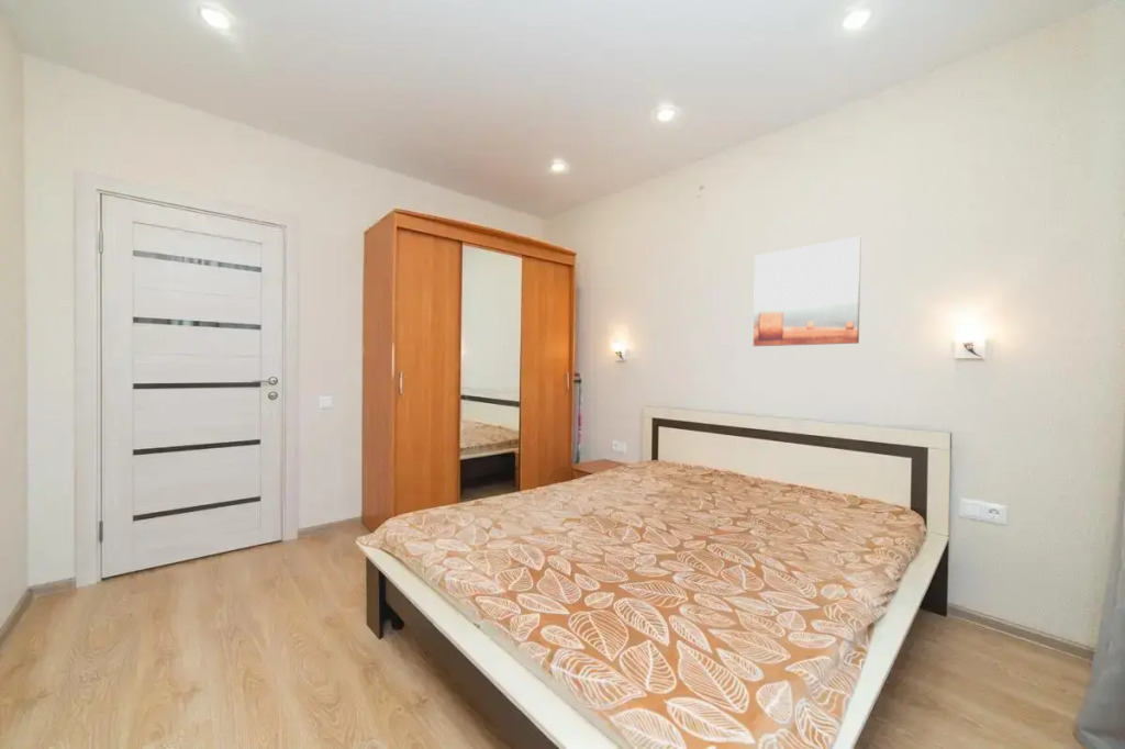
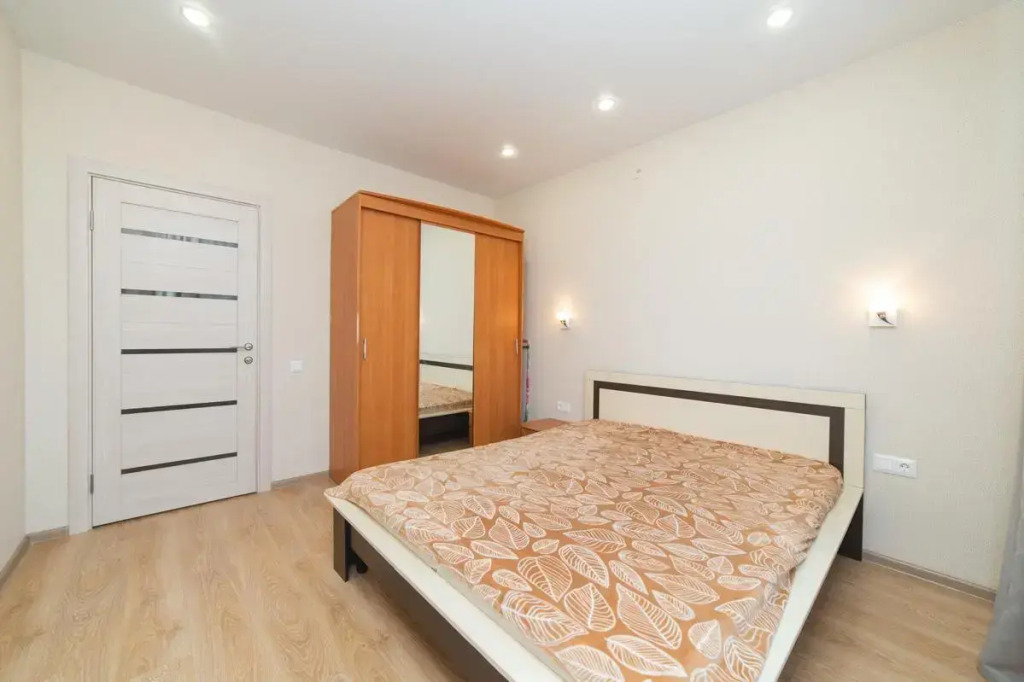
- wall art (802, 295)
